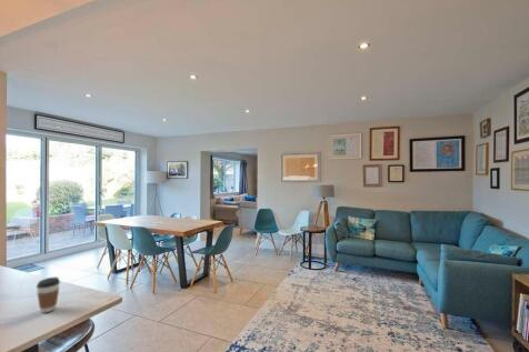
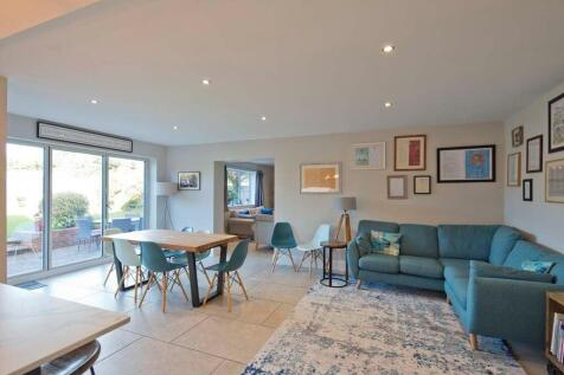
- coffee cup (48, 294)
